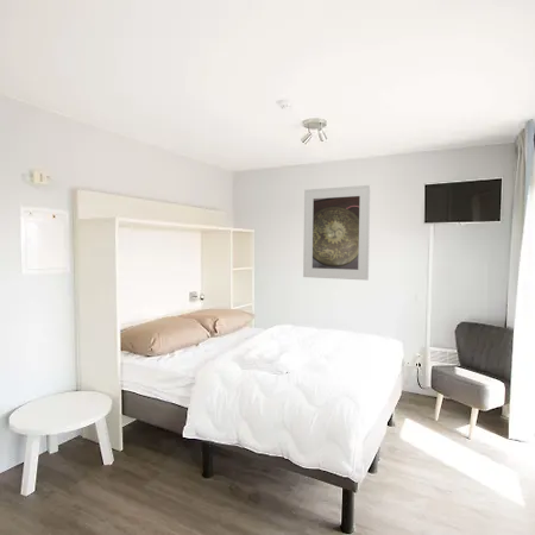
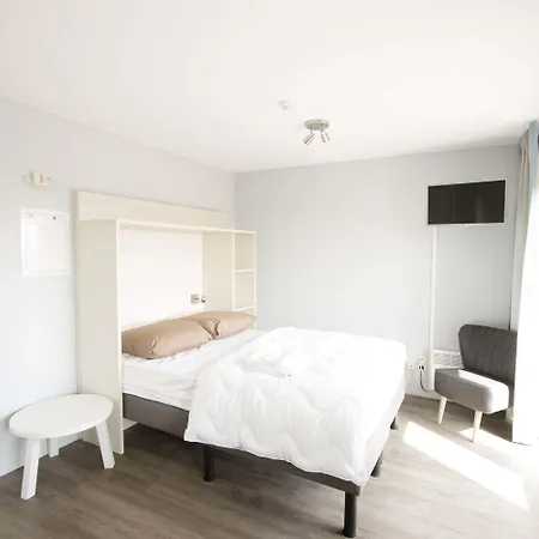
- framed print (335, 233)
